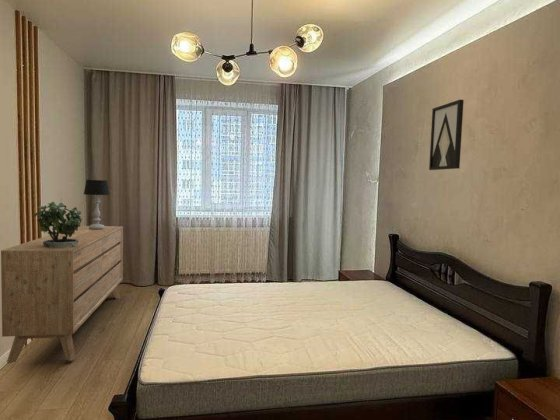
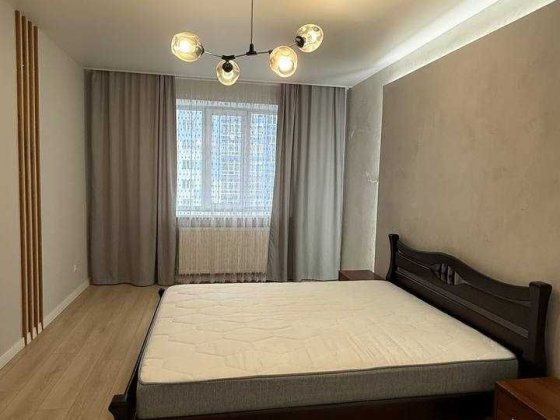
- table lamp (96, 204)
- dresser (76, 280)
- potted plant (59, 222)
- wall art (445, 137)
